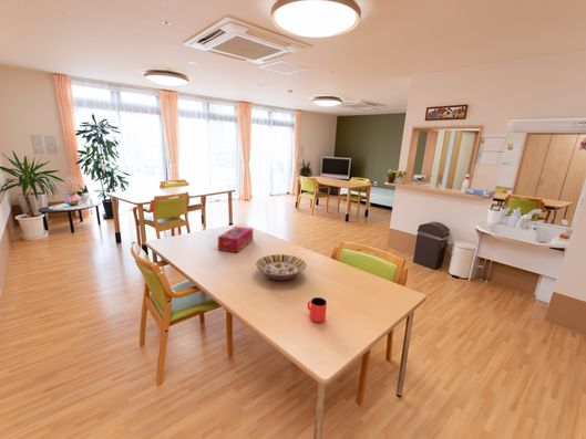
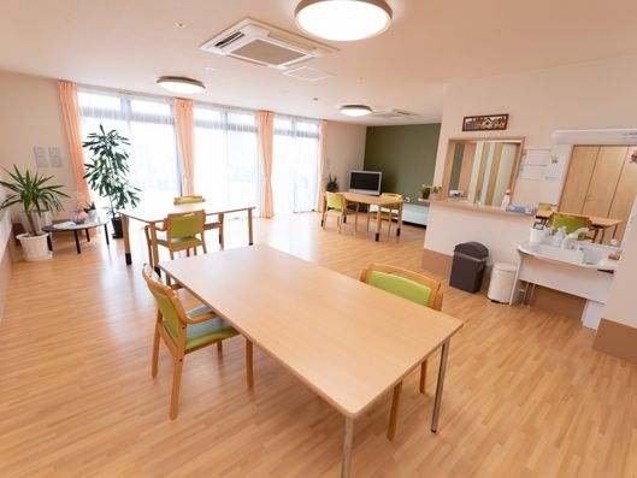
- tissue box (236, 238)
- serving bowl (280, 269)
- cup (316, 309)
